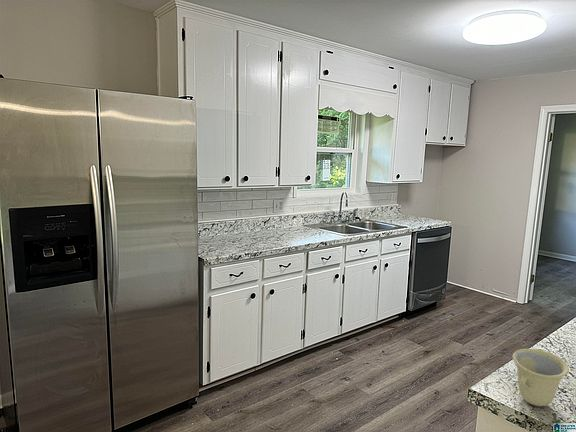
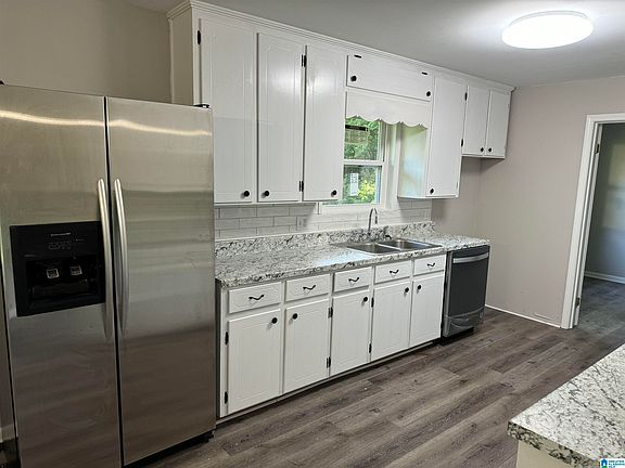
- cup (538, 381)
